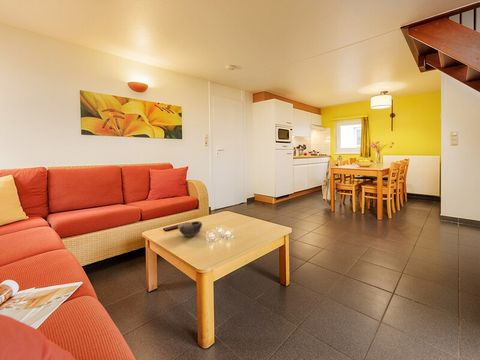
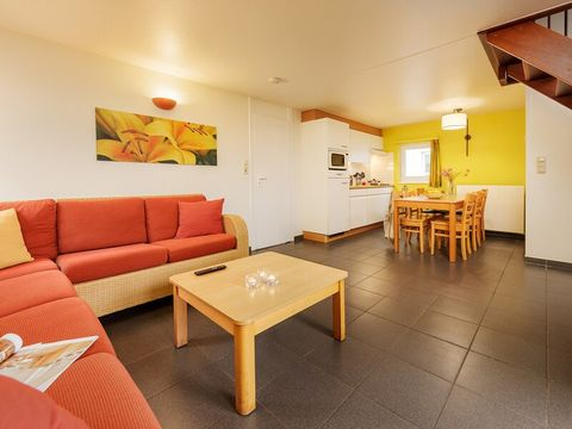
- bowl (190, 229)
